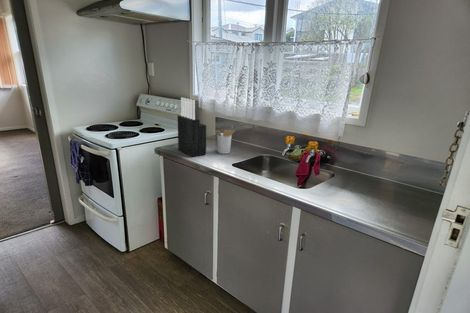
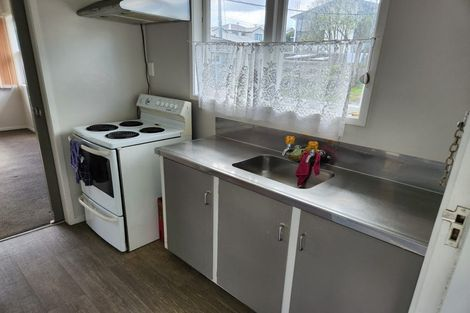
- utensil holder (225, 140)
- knife block (193, 126)
